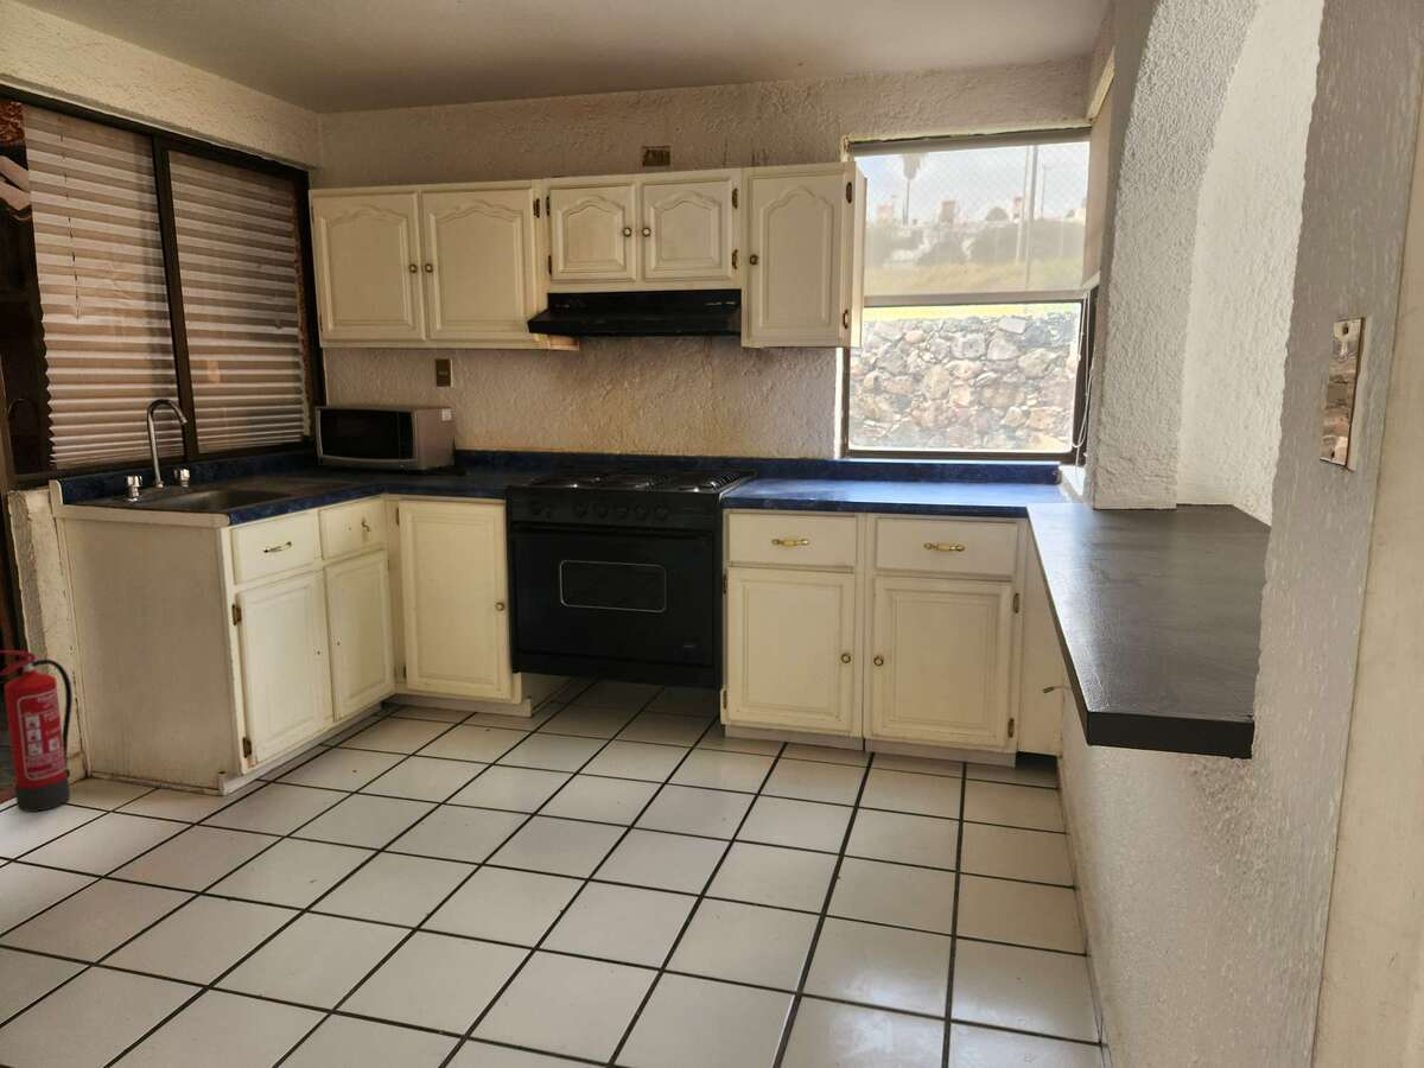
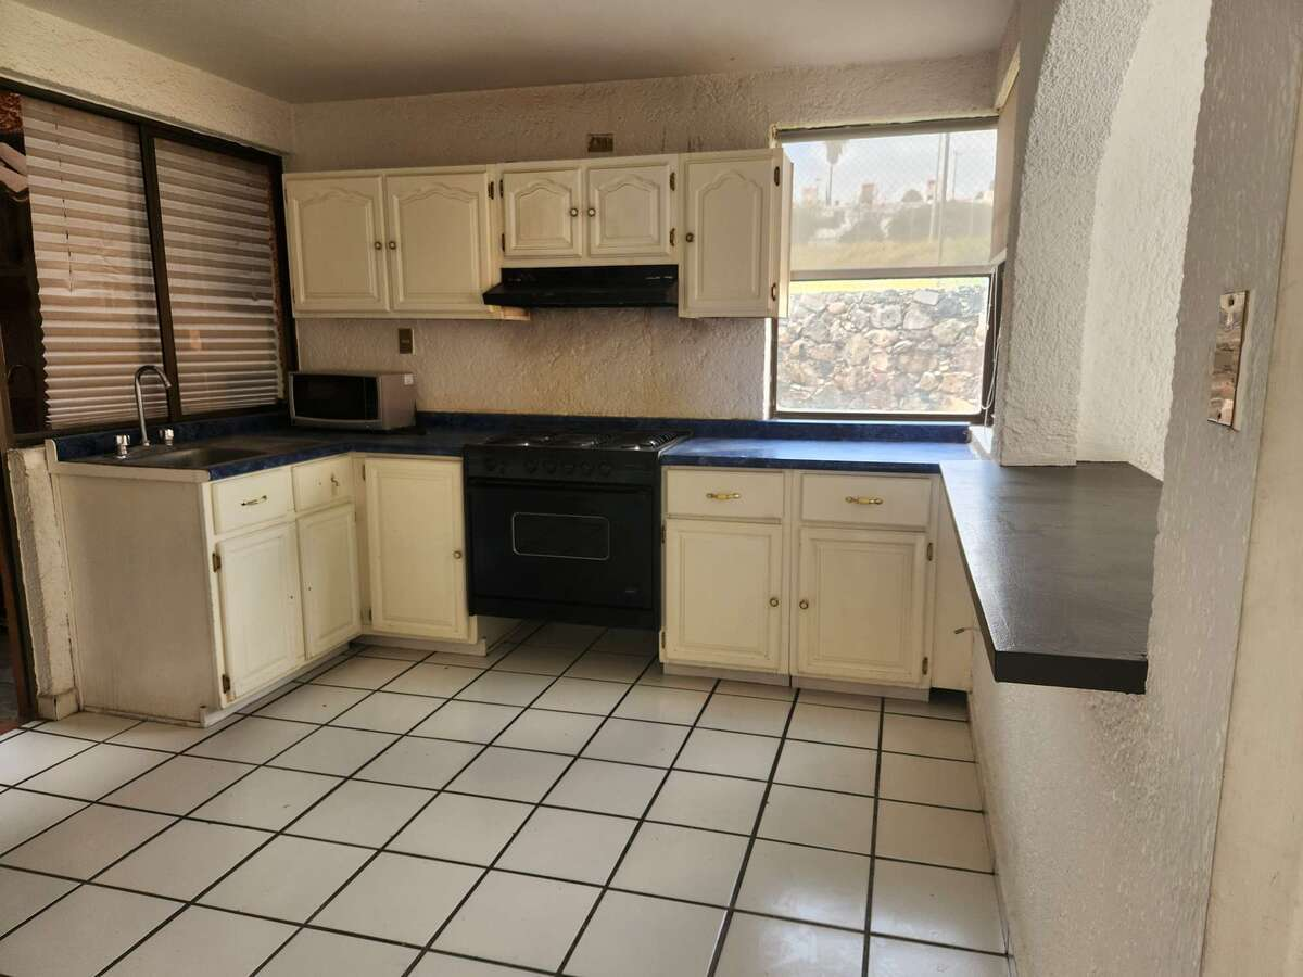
- fire extinguisher (42, 721)
